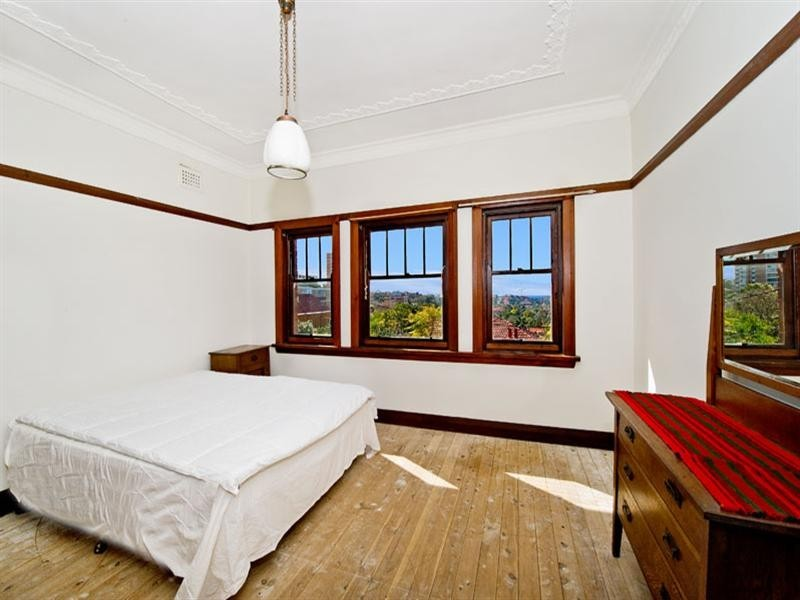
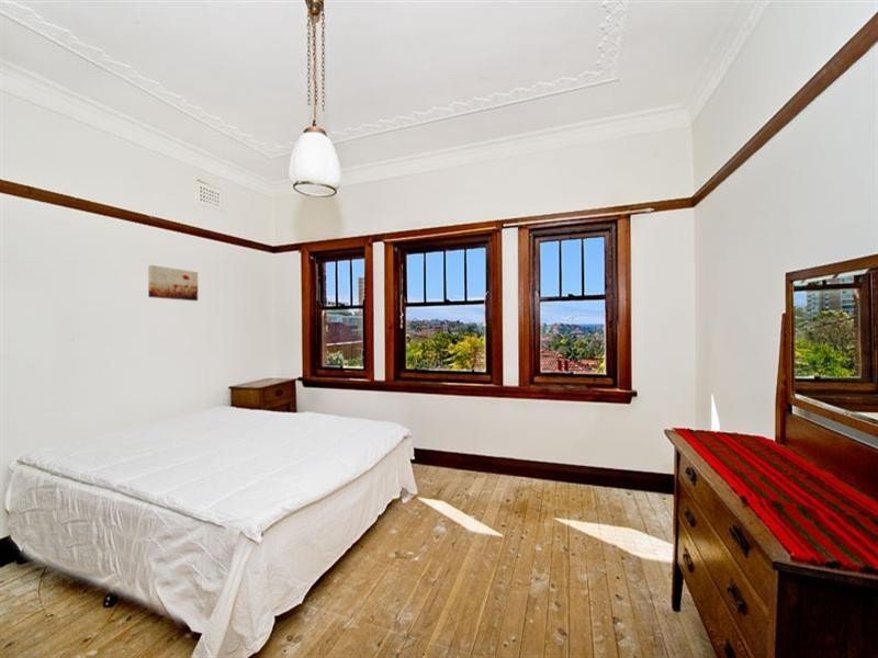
+ wall art (175, 284)
